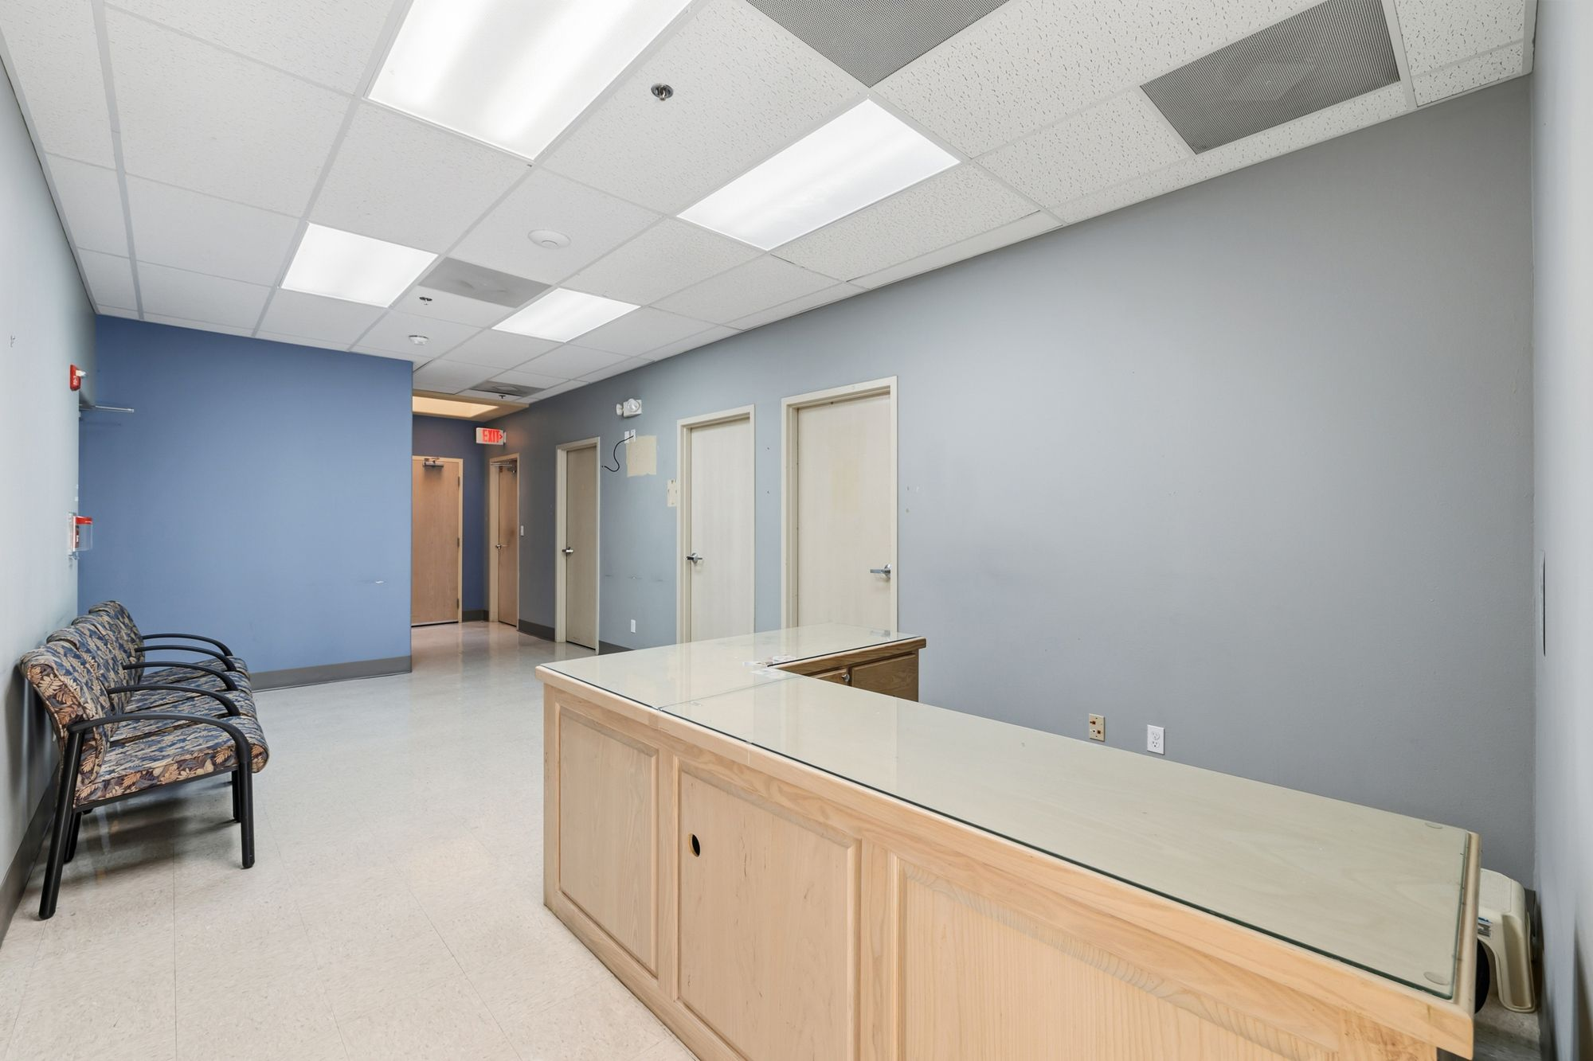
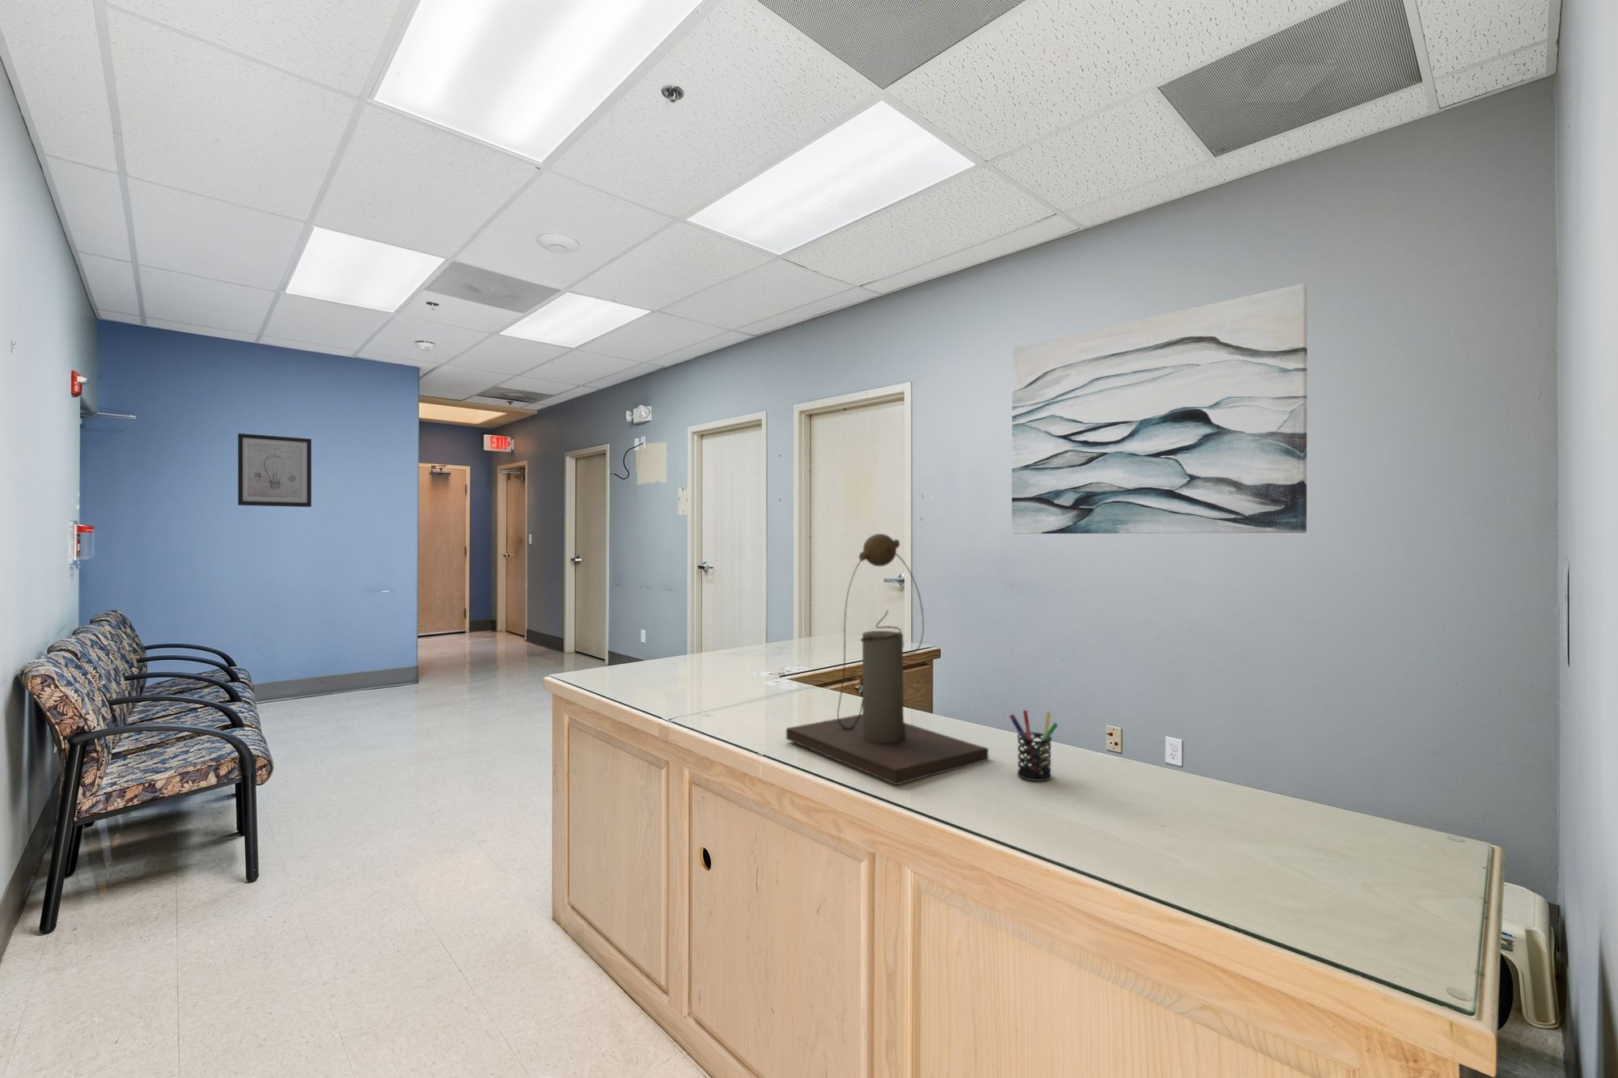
+ wall art (275, 470)
+ wall art (1138, 427)
+ desk lamp (882, 641)
+ pen holder (1036, 742)
